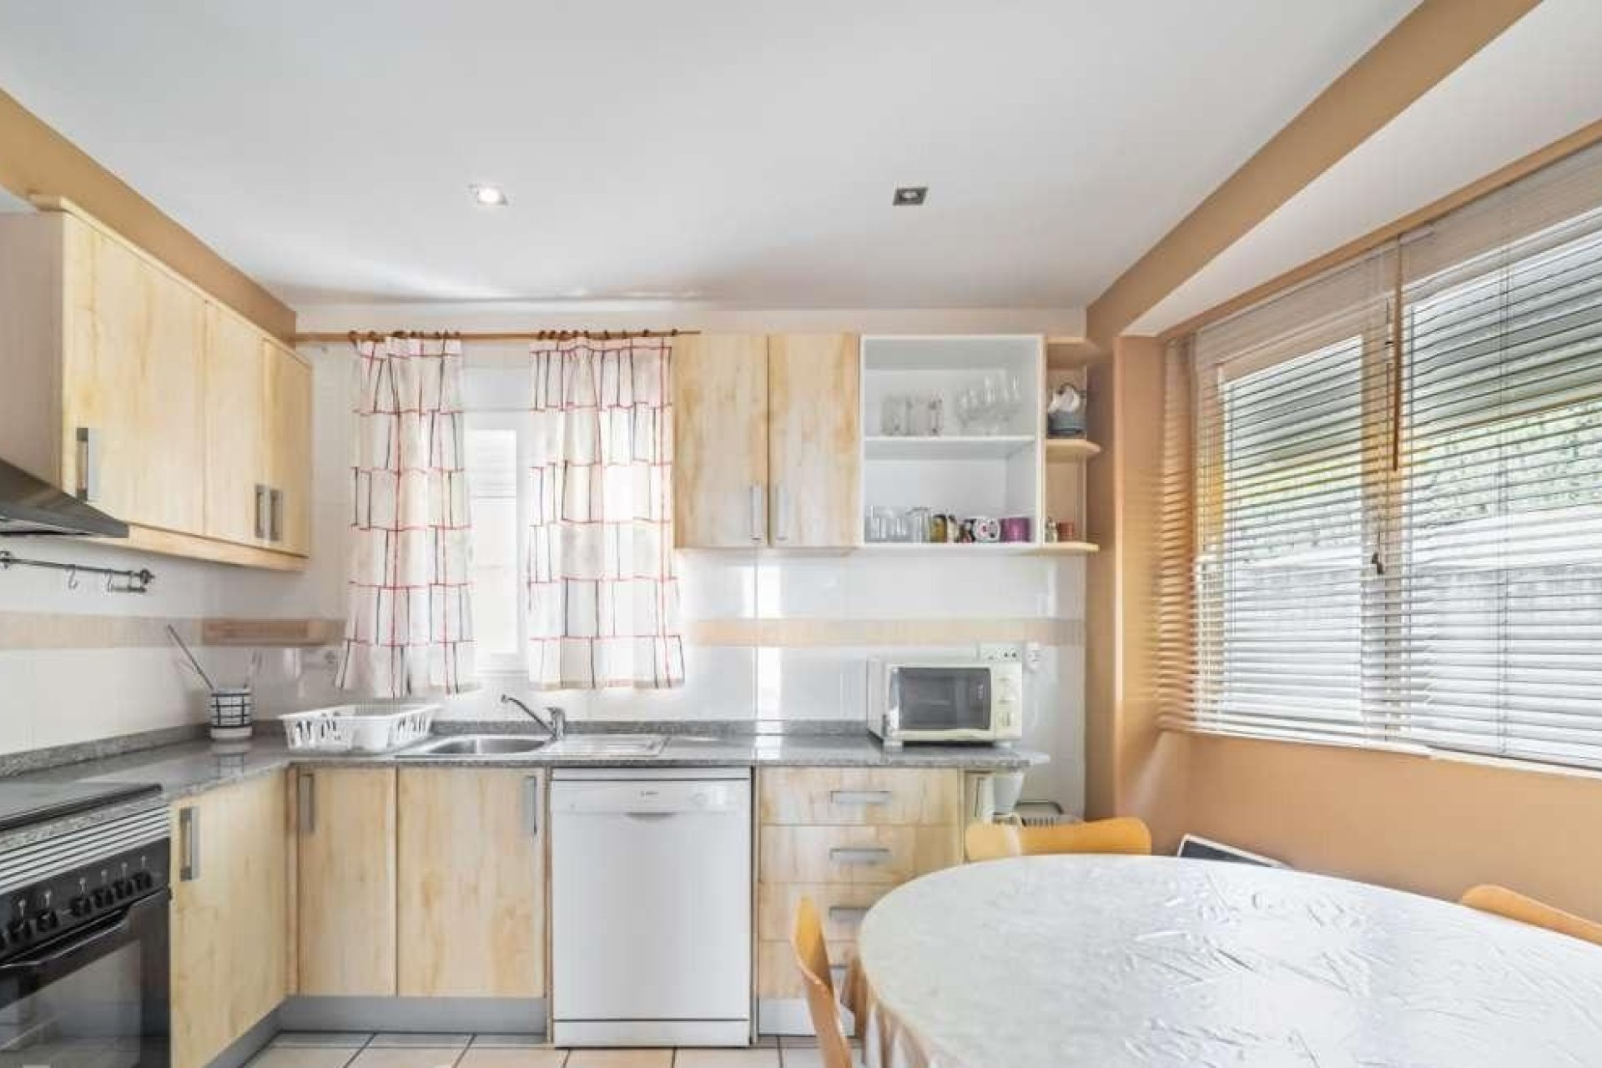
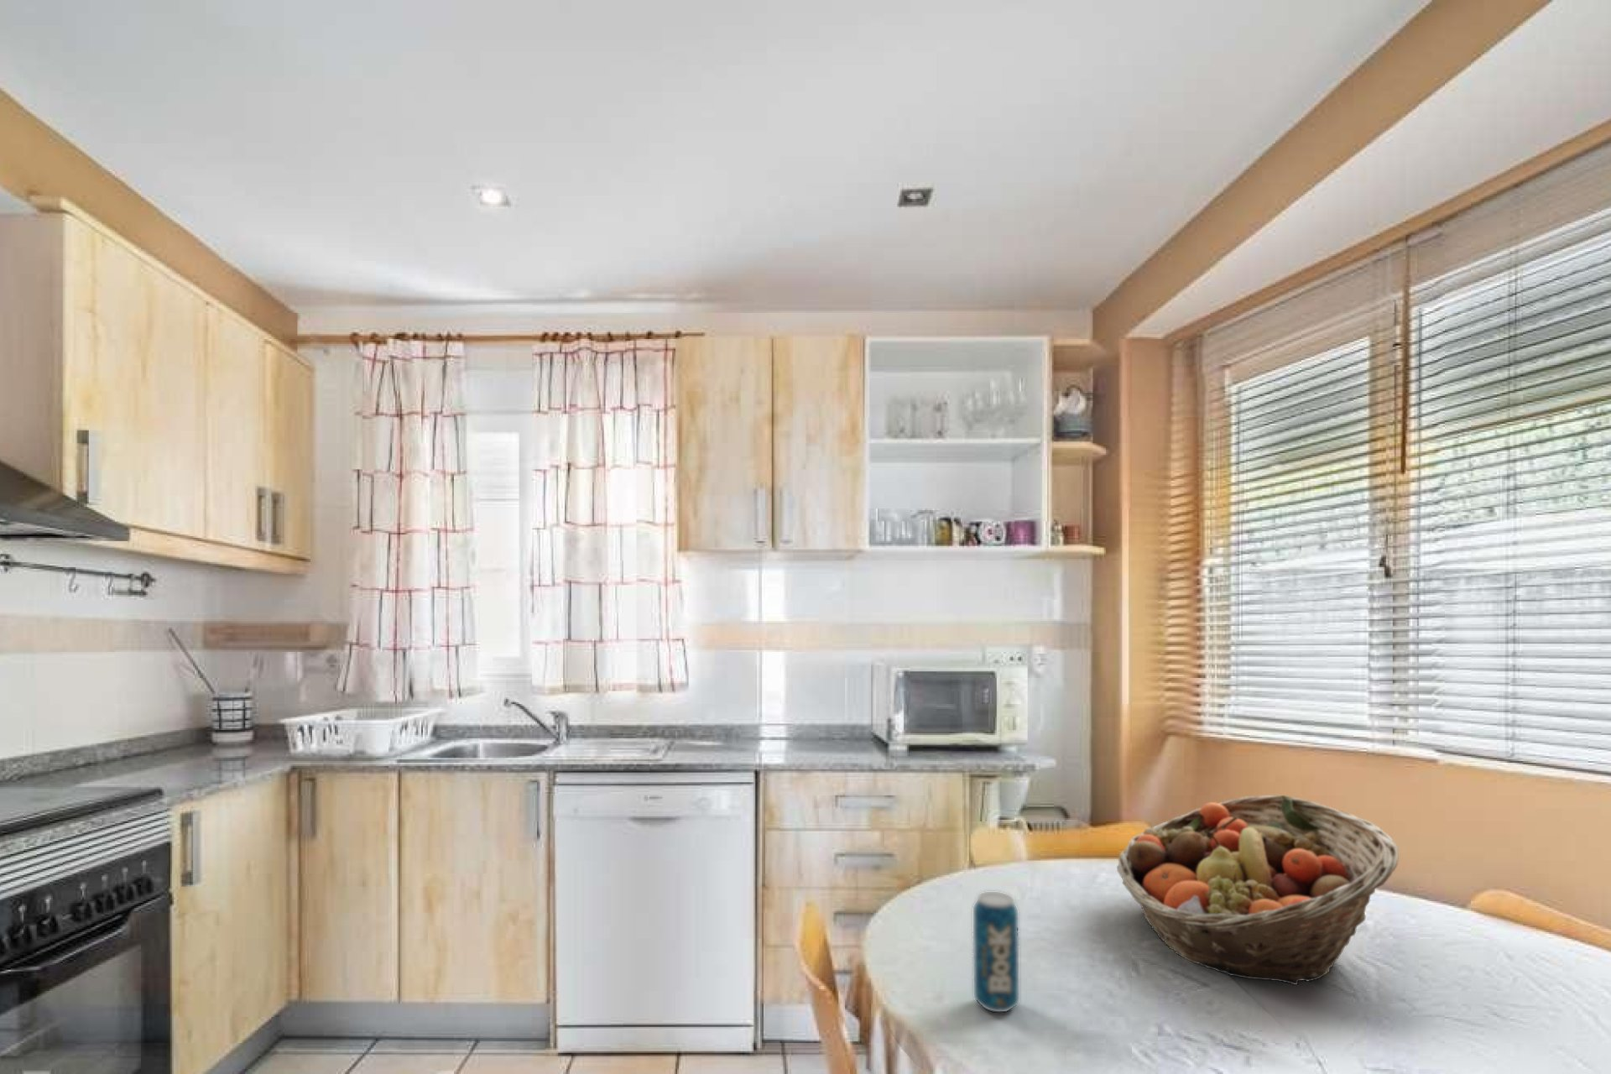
+ fruit basket (1247, 876)
+ beverage can (995, 951)
